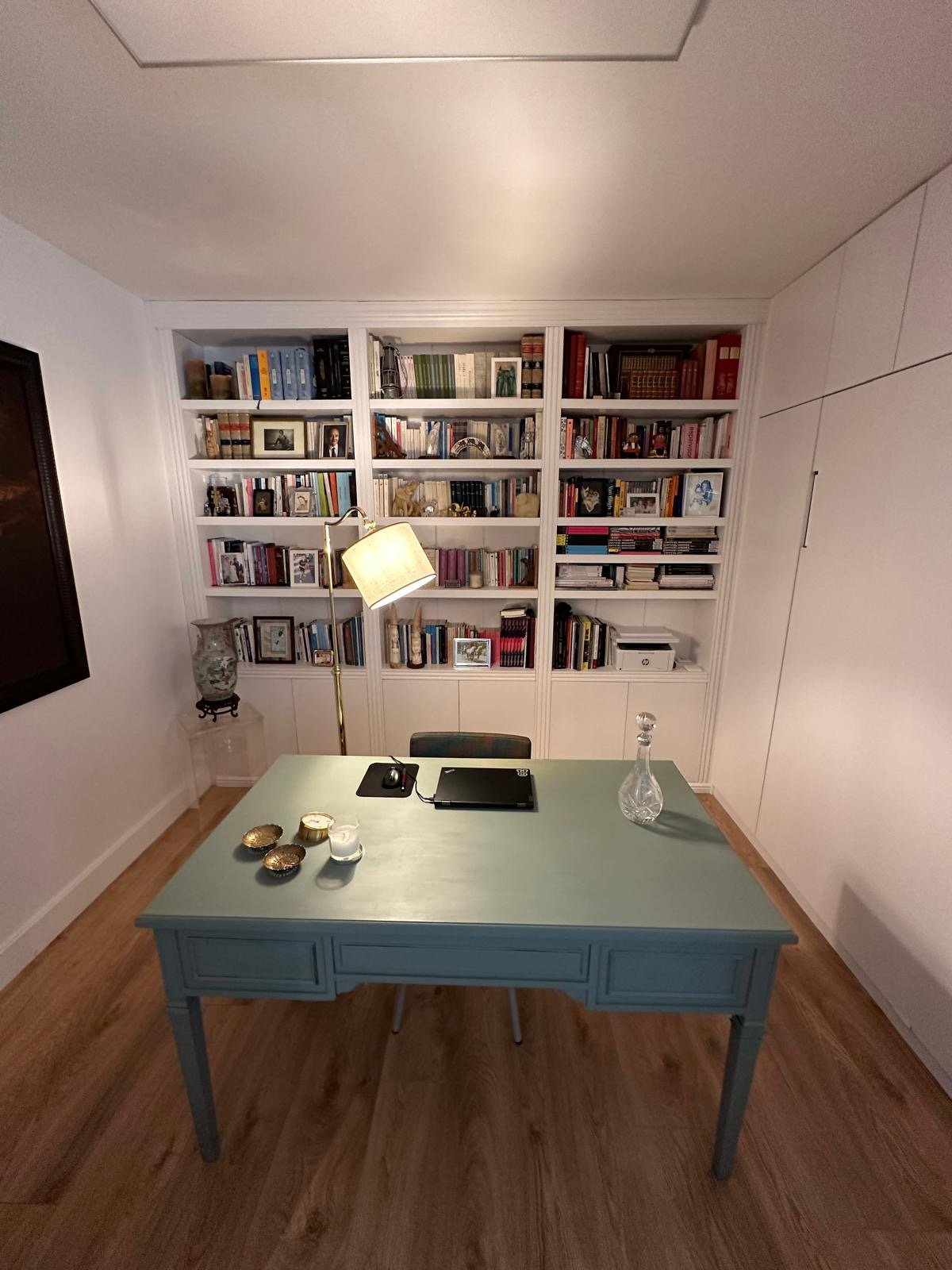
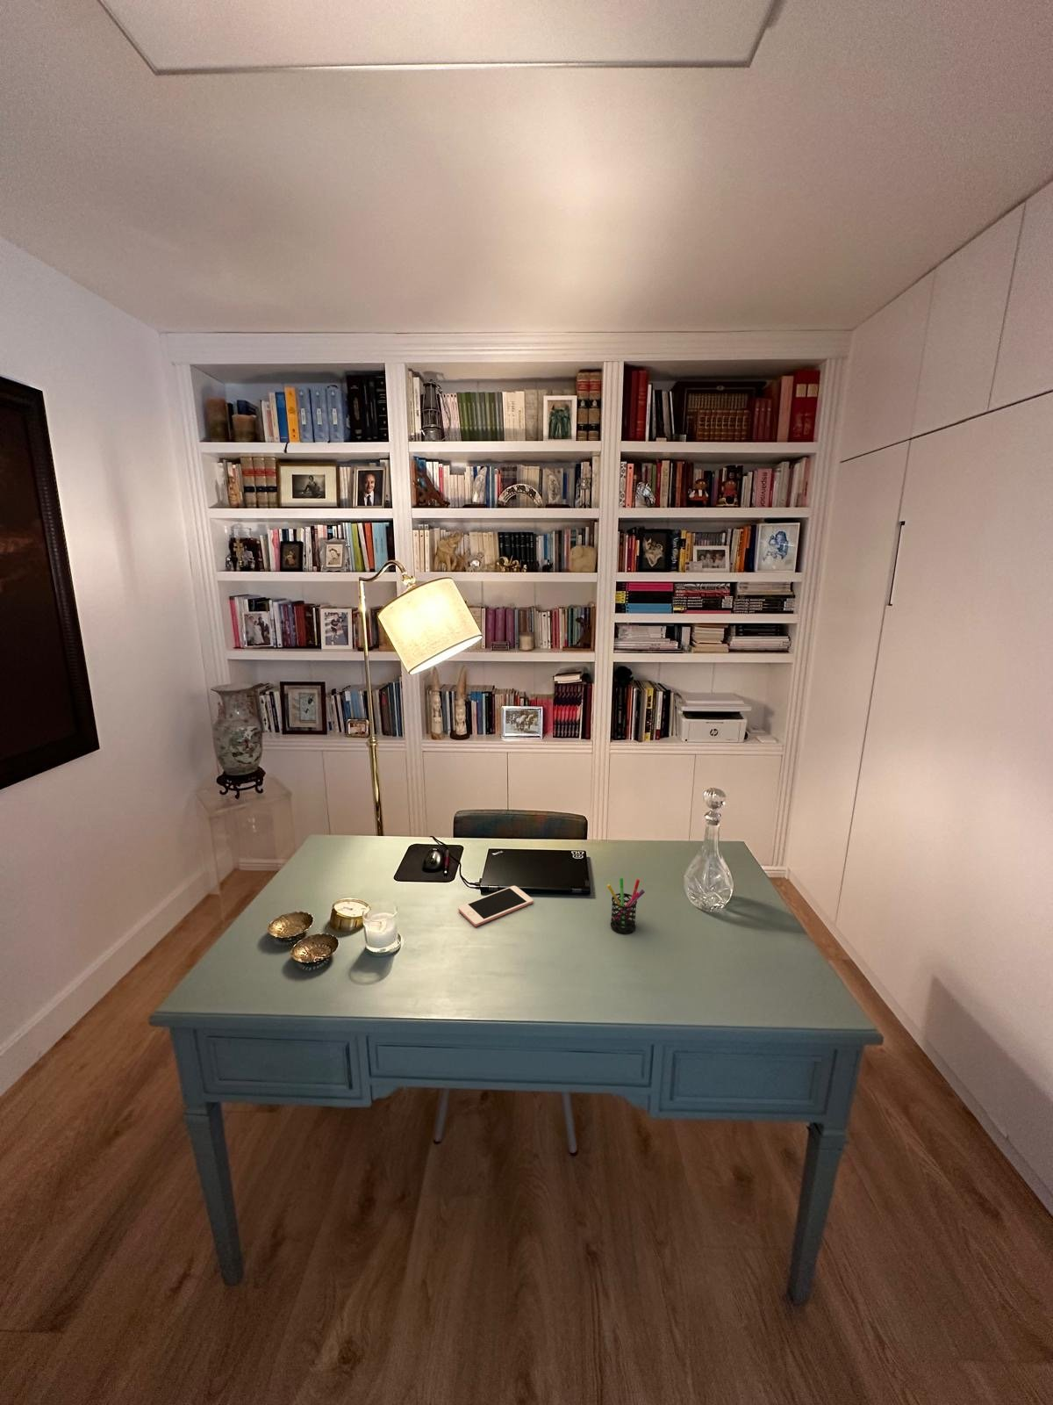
+ cell phone (496, 905)
+ pen holder (625, 901)
